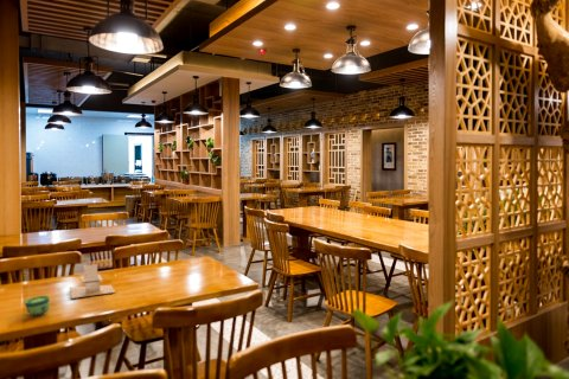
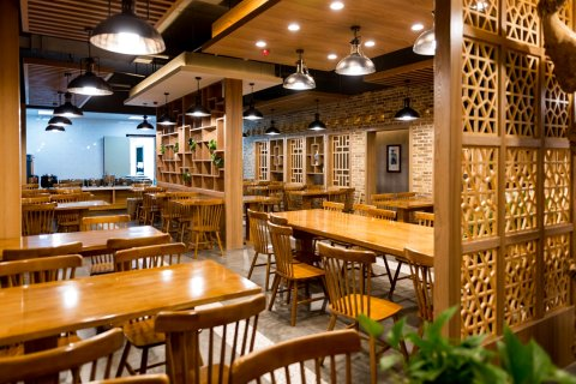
- cup (34, 306)
- napkin holder (91, 277)
